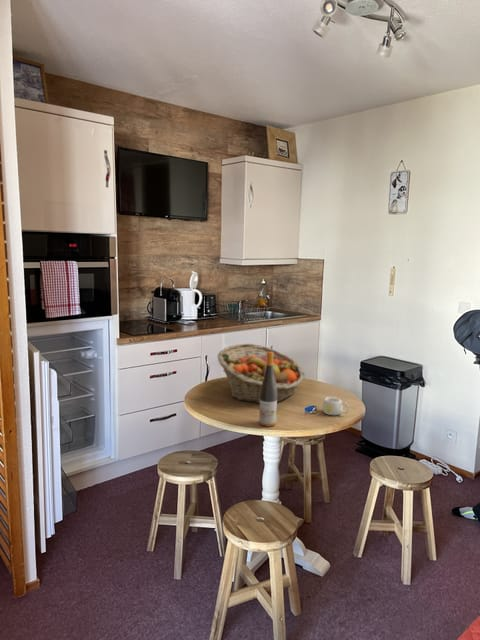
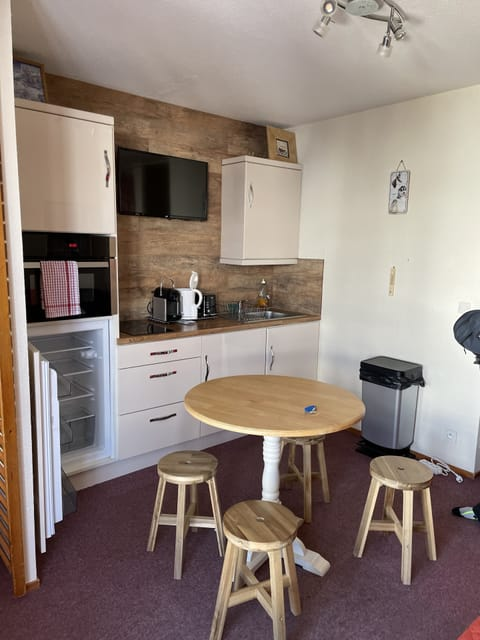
- mug (335, 406)
- wine bottle (268, 388)
- fruit basket (261, 371)
